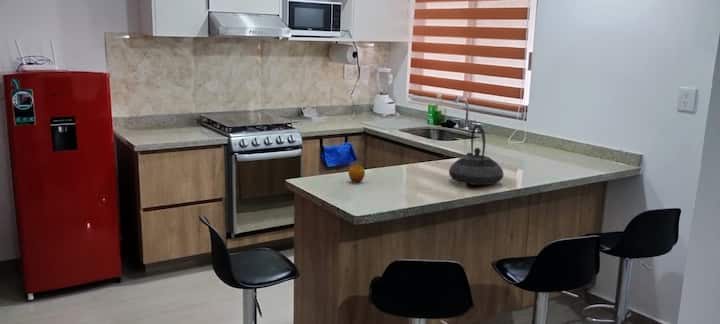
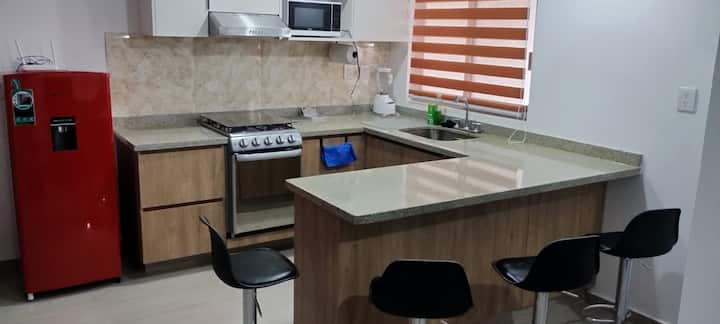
- fruit (356, 173)
- teapot (476, 153)
